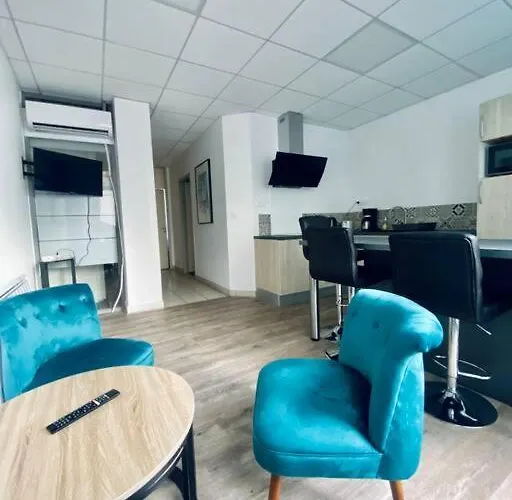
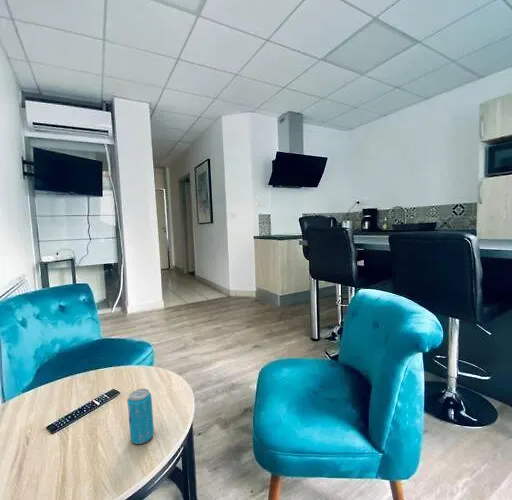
+ beverage can (140, 415)
